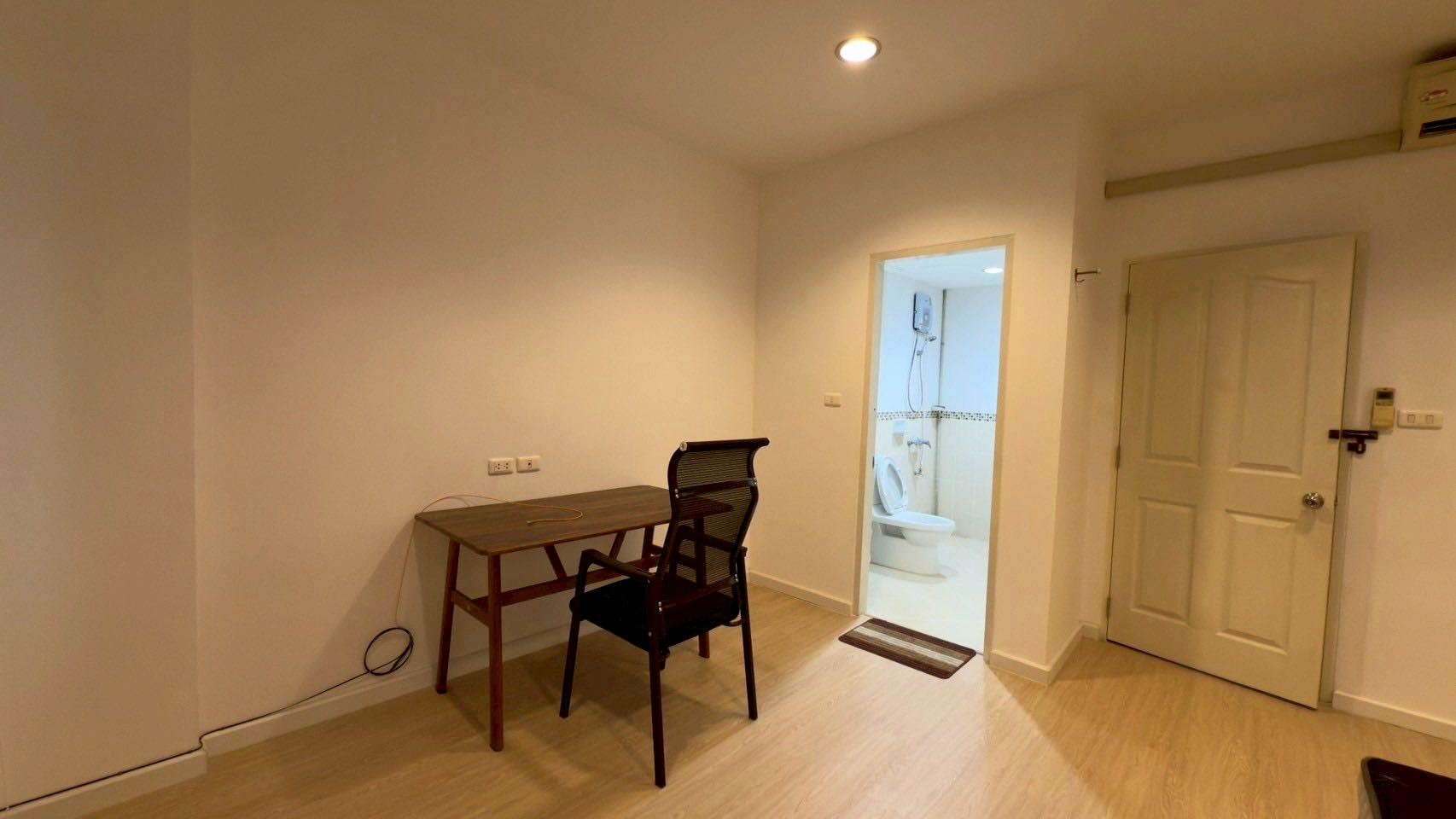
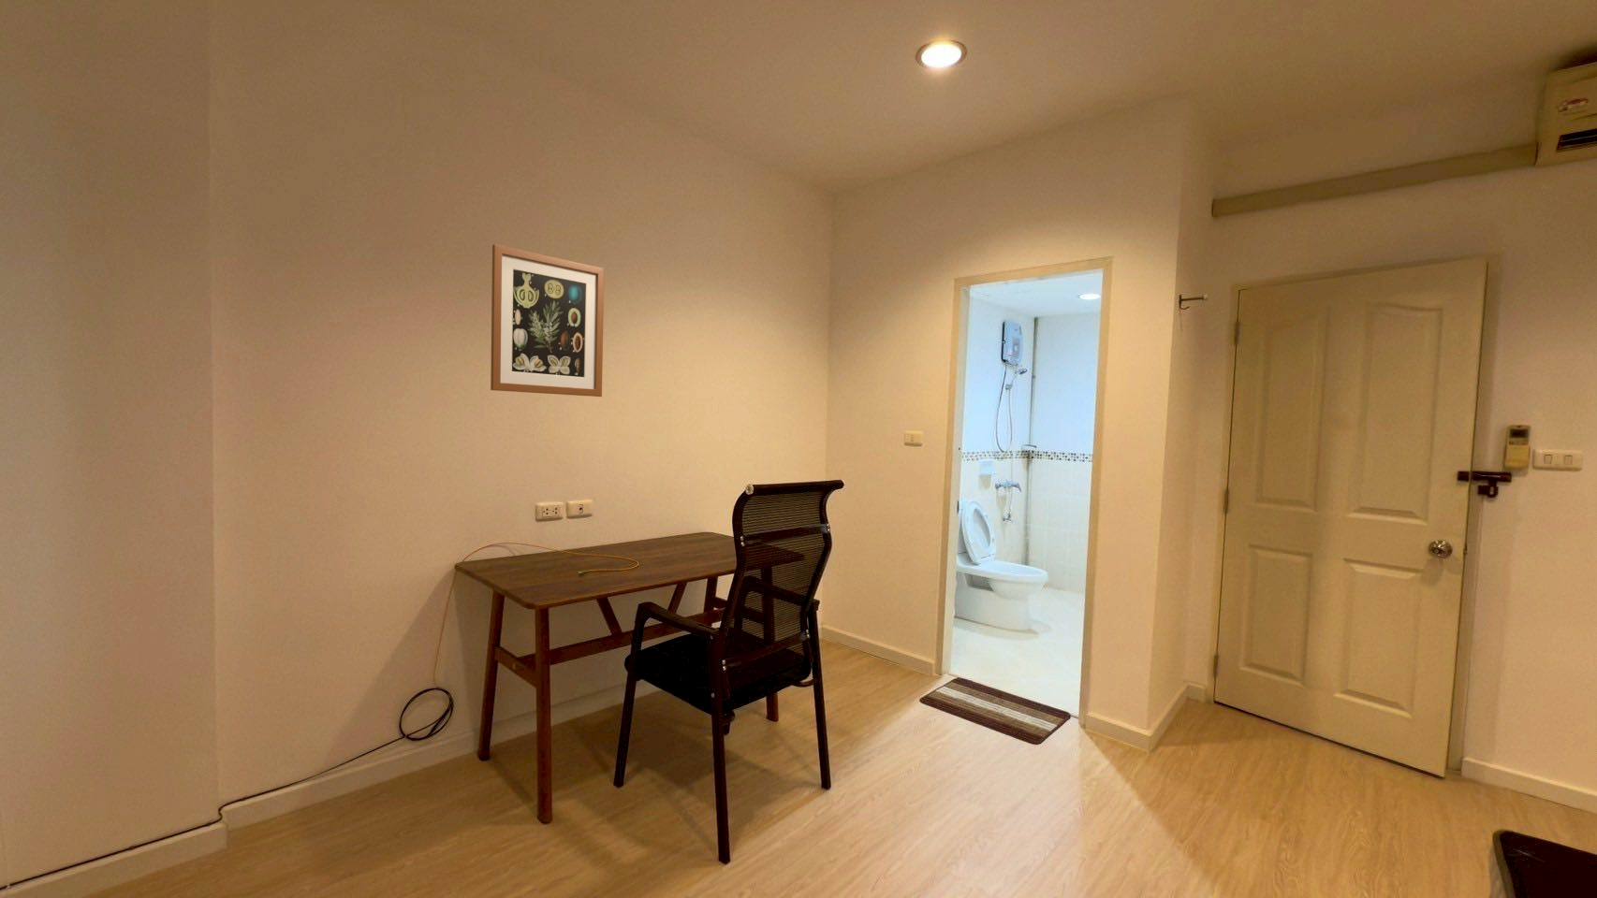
+ wall art (551, 326)
